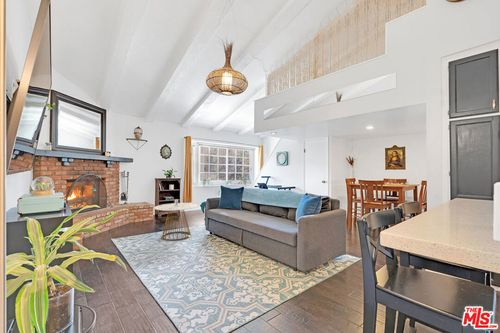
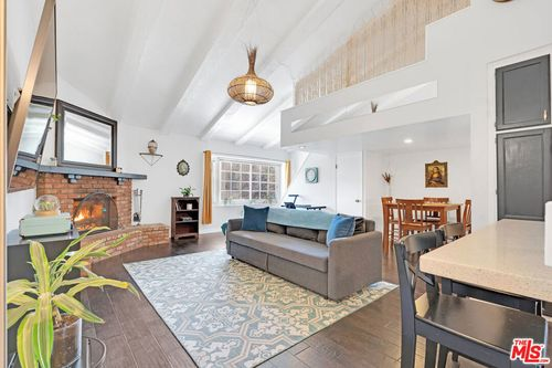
- side table (175, 217)
